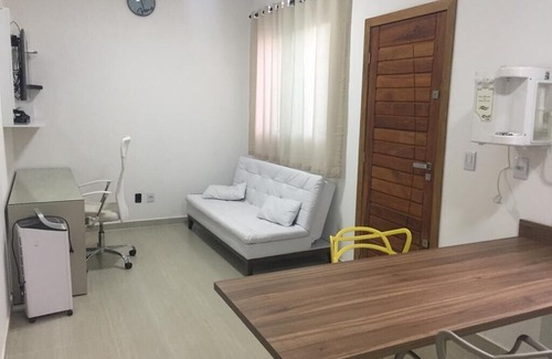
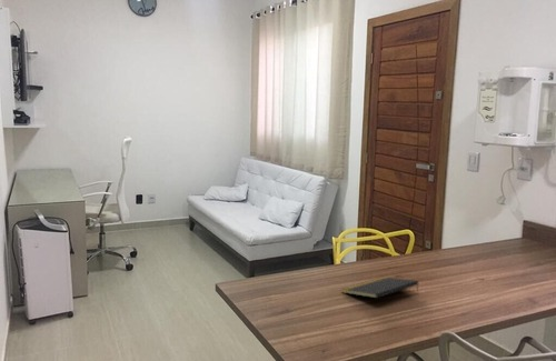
+ notepad (379, 287)
